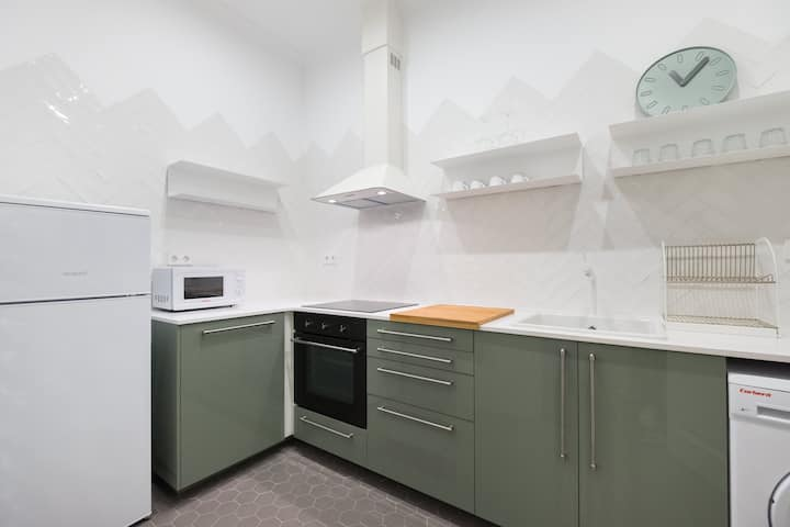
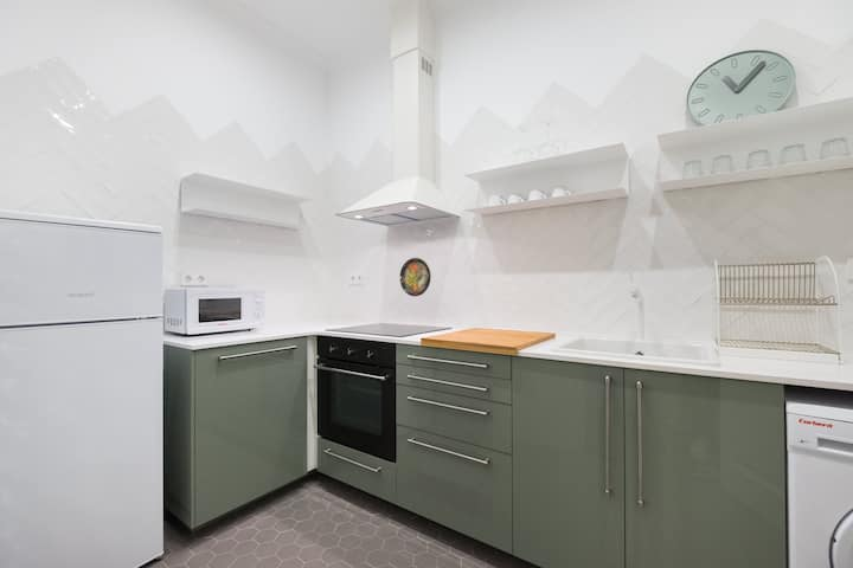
+ decorative plate (415, 277)
